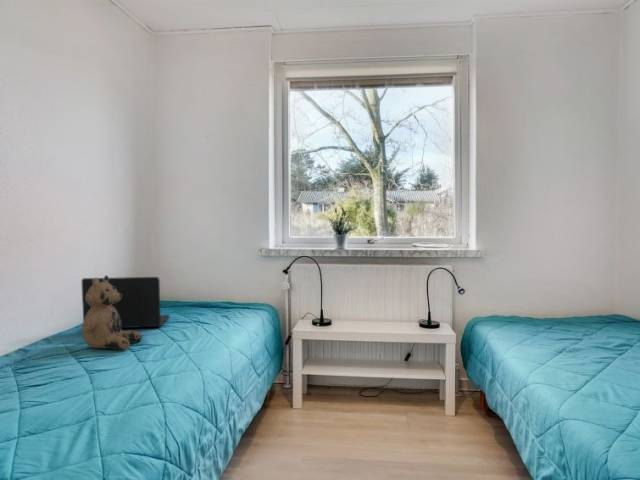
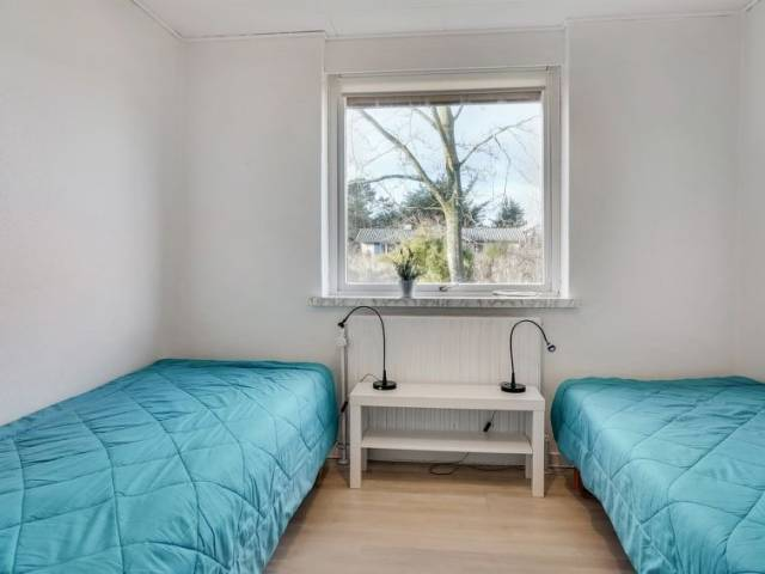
- teddy bear (112, 311)
- laptop (129, 299)
